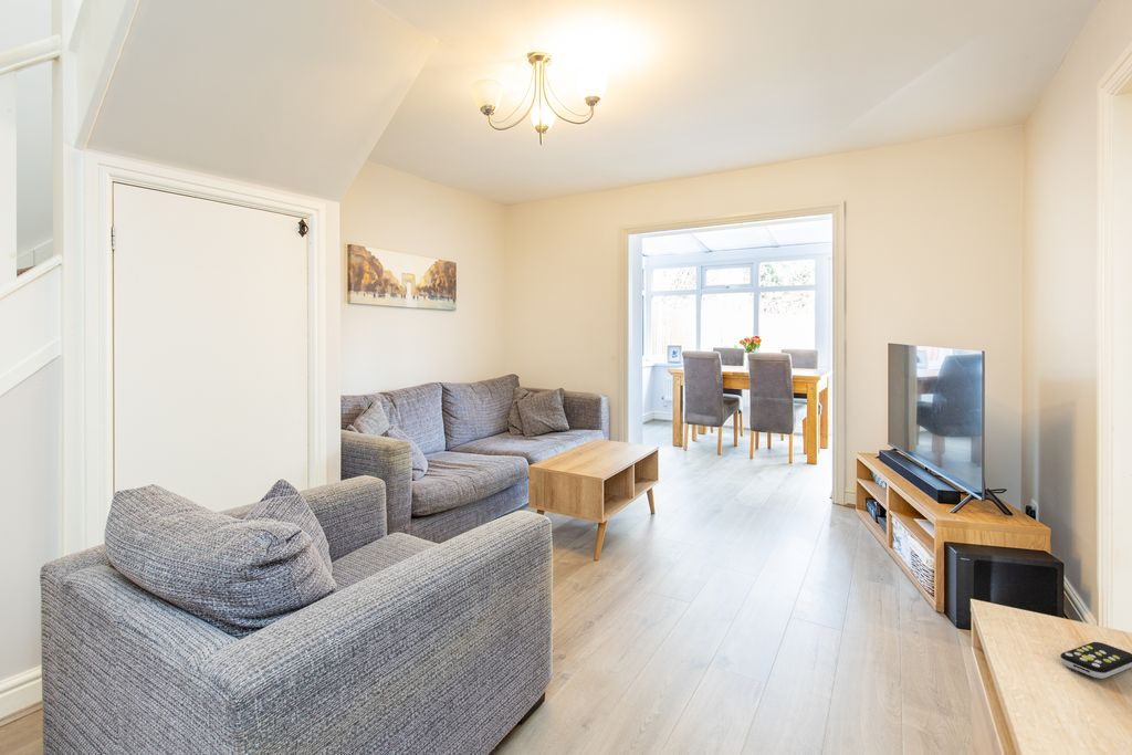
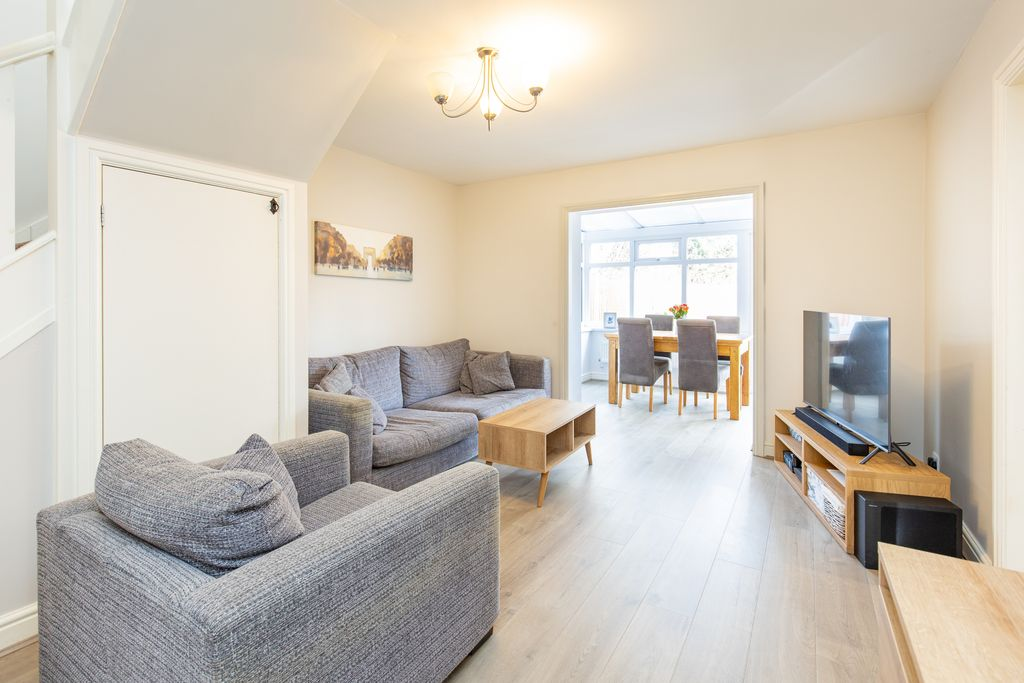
- remote control (1098, 659)
